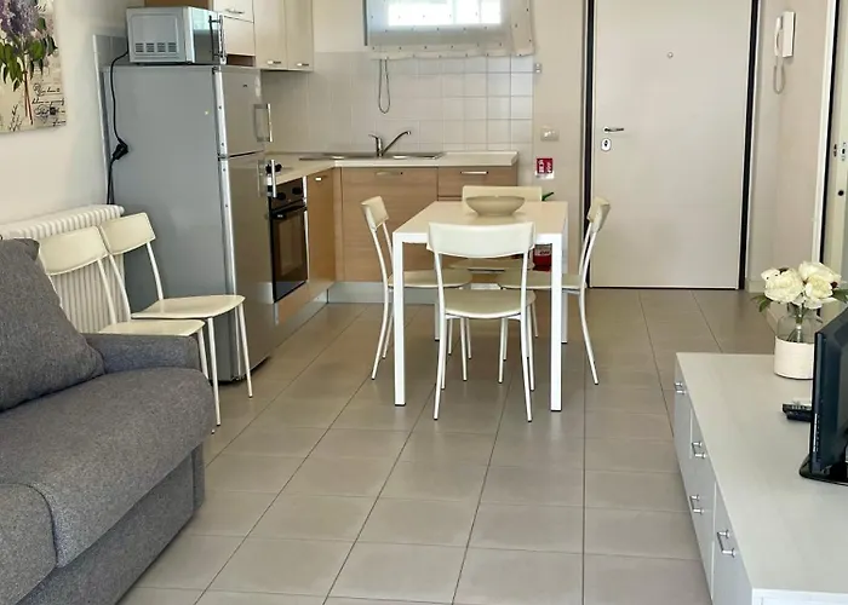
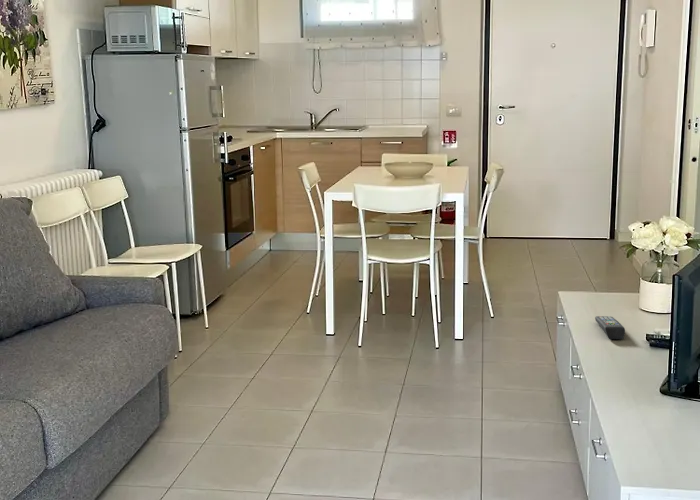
+ remote control (609, 325)
